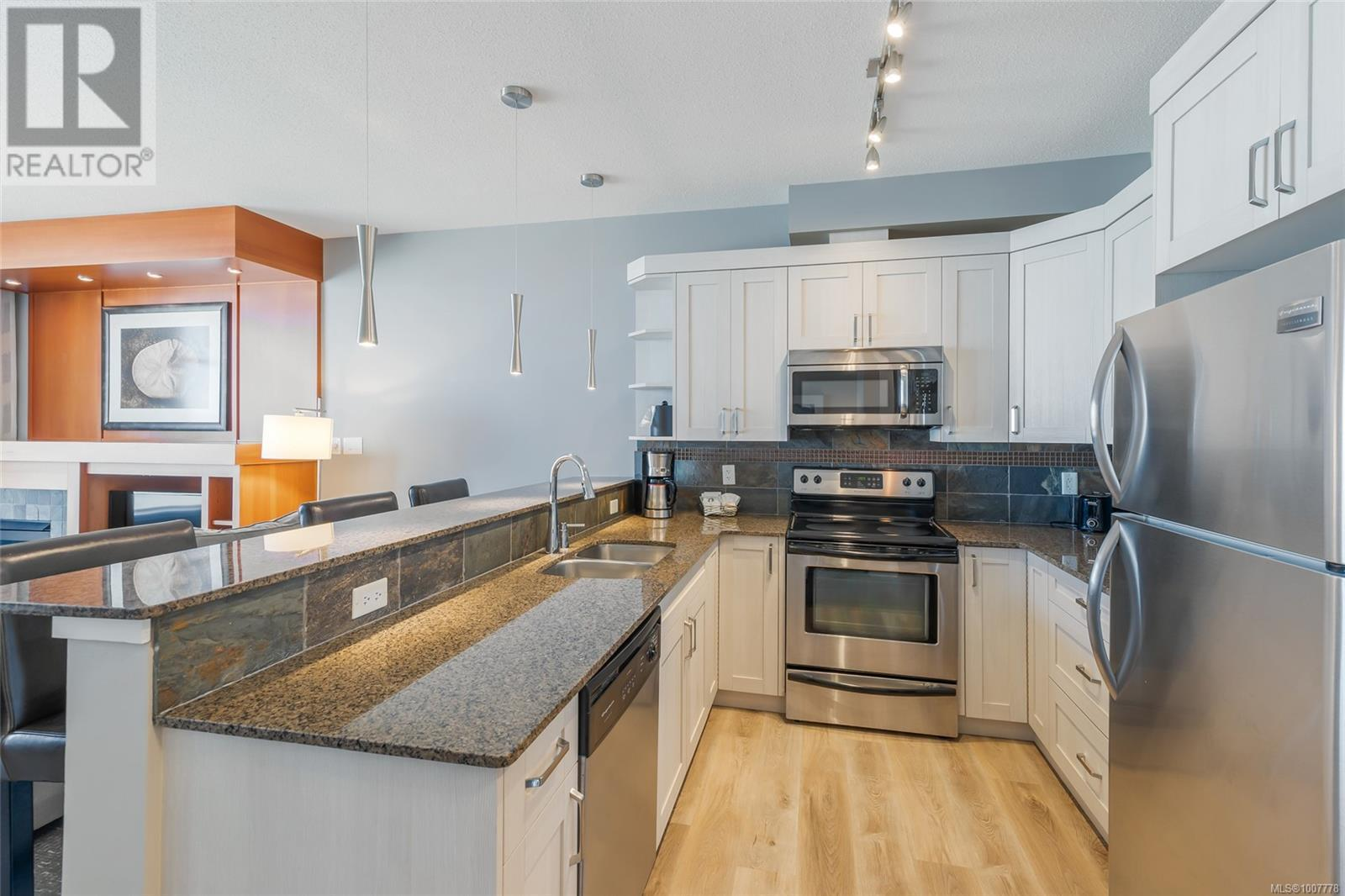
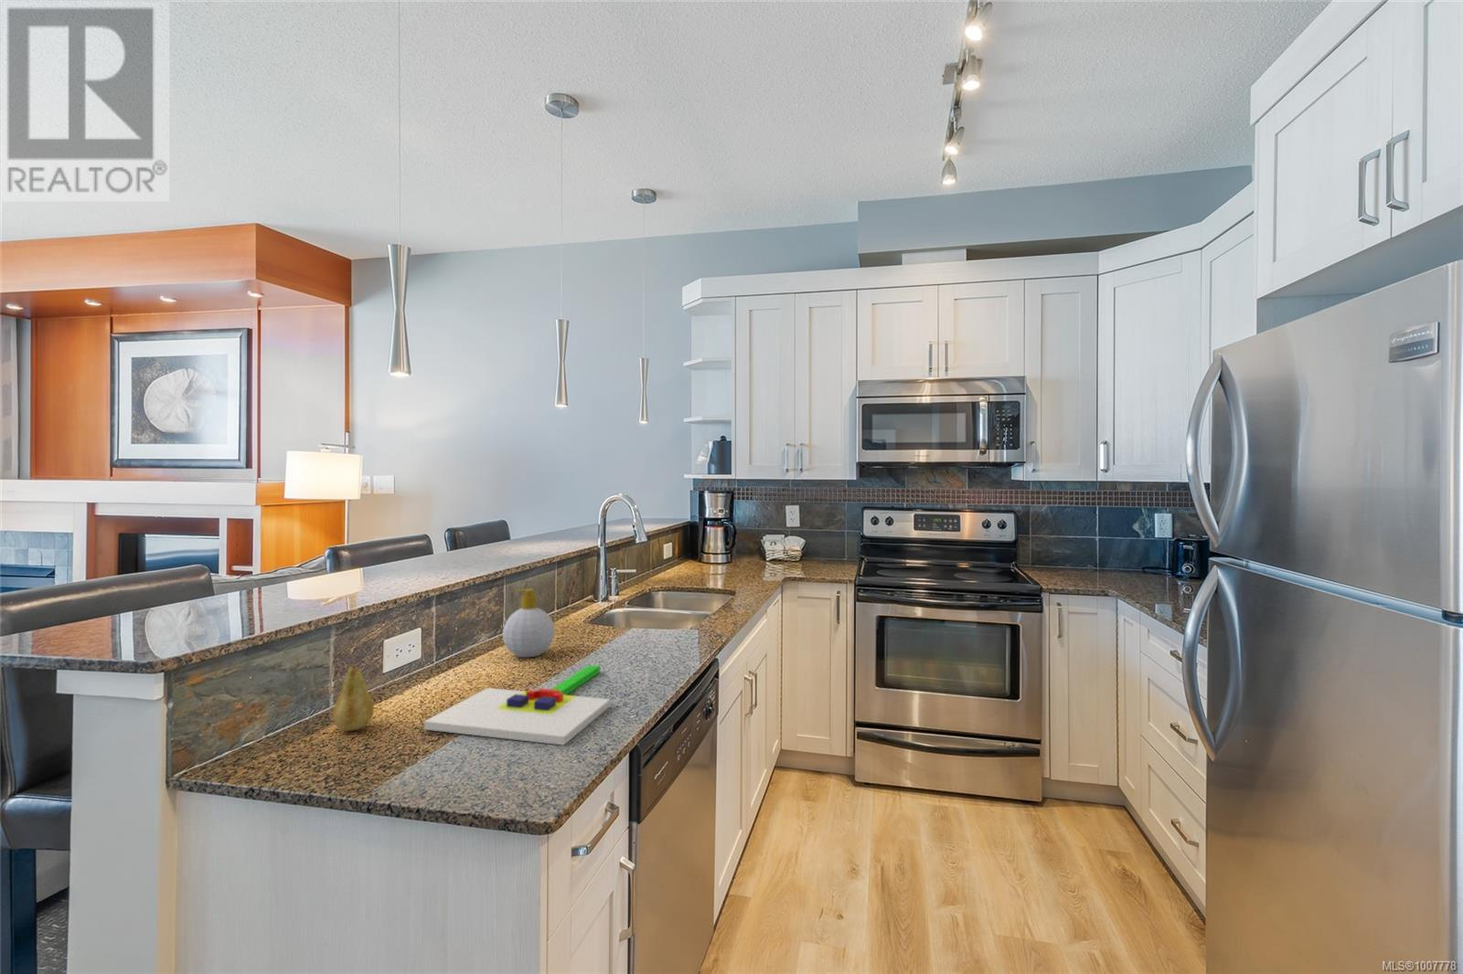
+ fruit (352, 696)
+ soap bottle (529, 622)
+ chopping board (548, 691)
